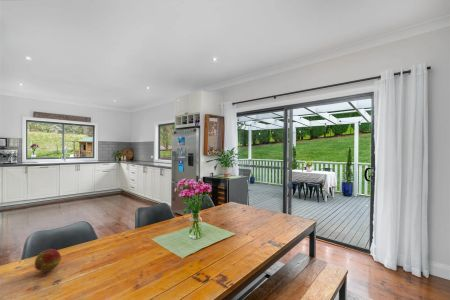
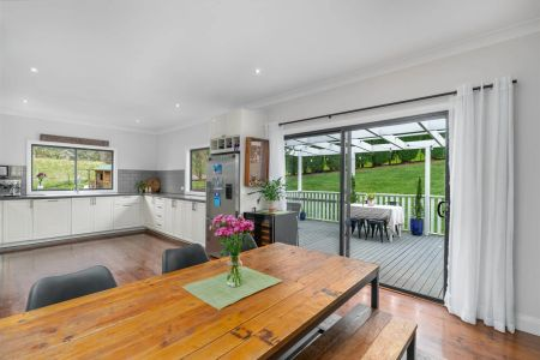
- fruit (46, 261)
